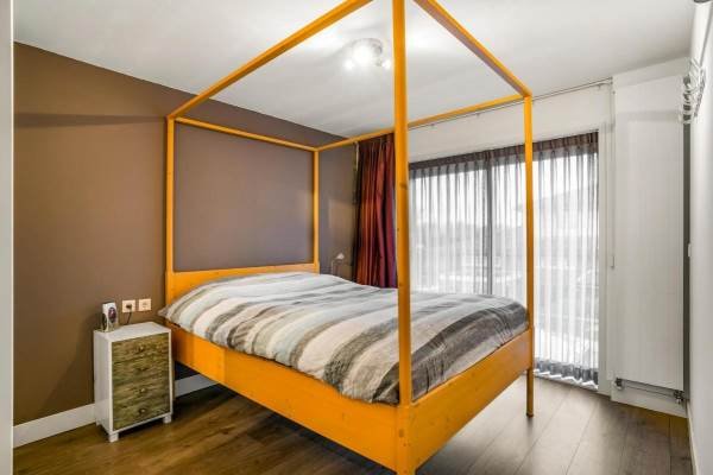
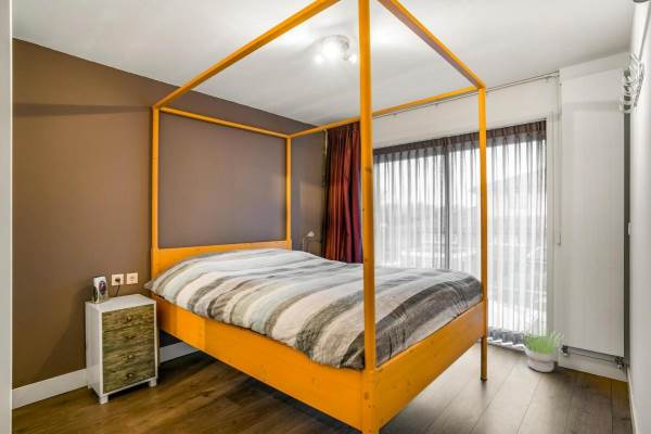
+ potted plant (539, 349)
